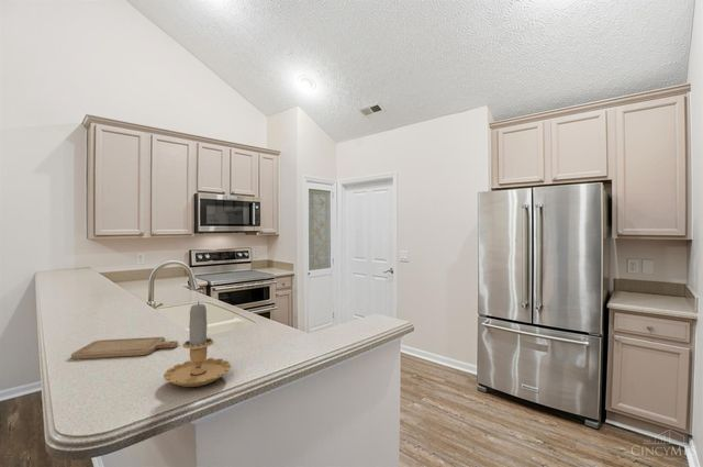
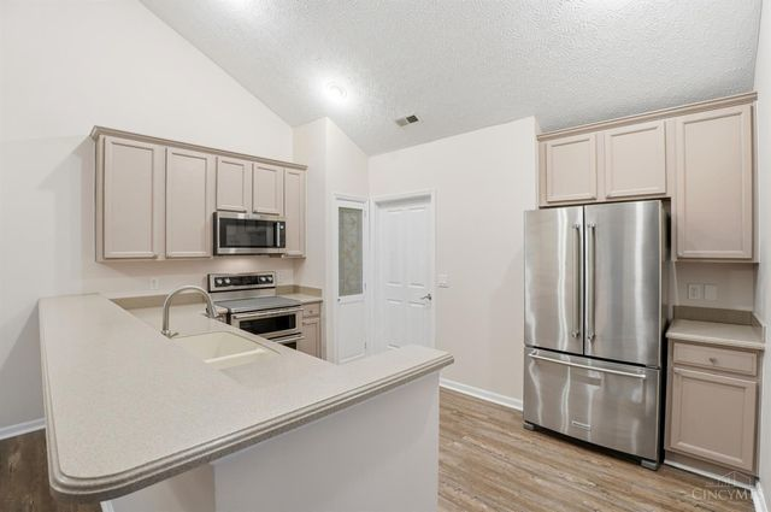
- chopping board (131, 346)
- candle (199, 337)
